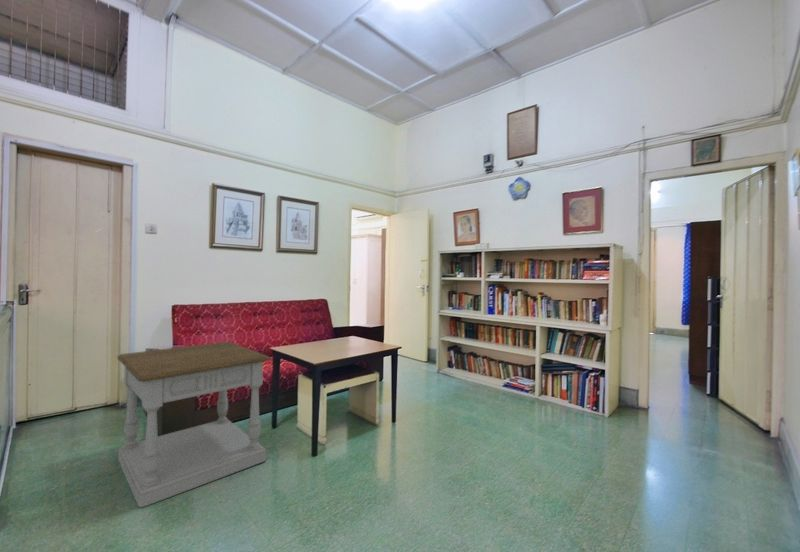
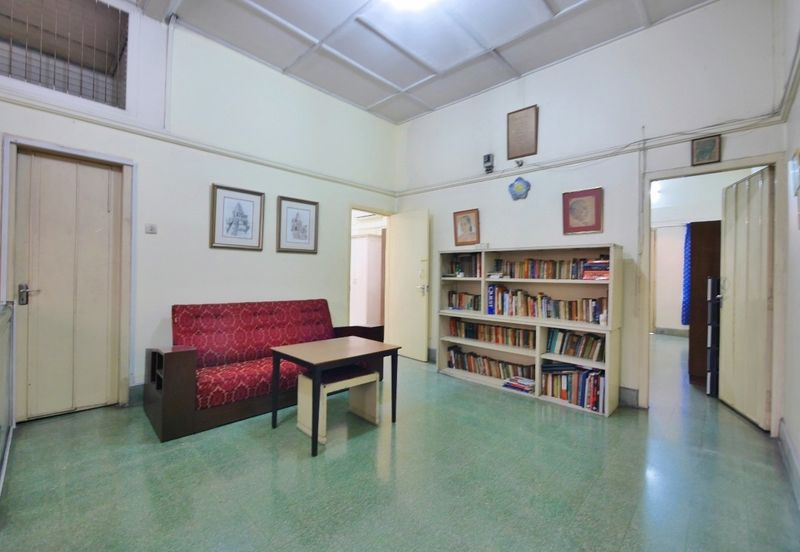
- side table (189, 397)
